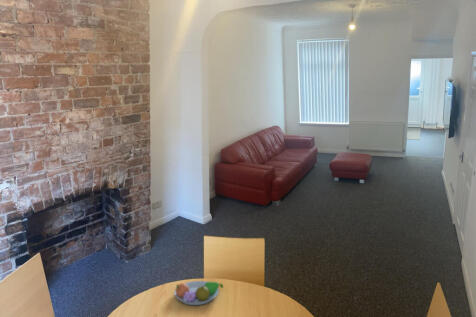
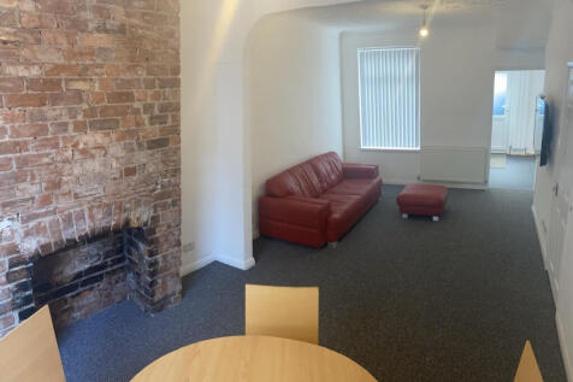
- fruit bowl (198, 287)
